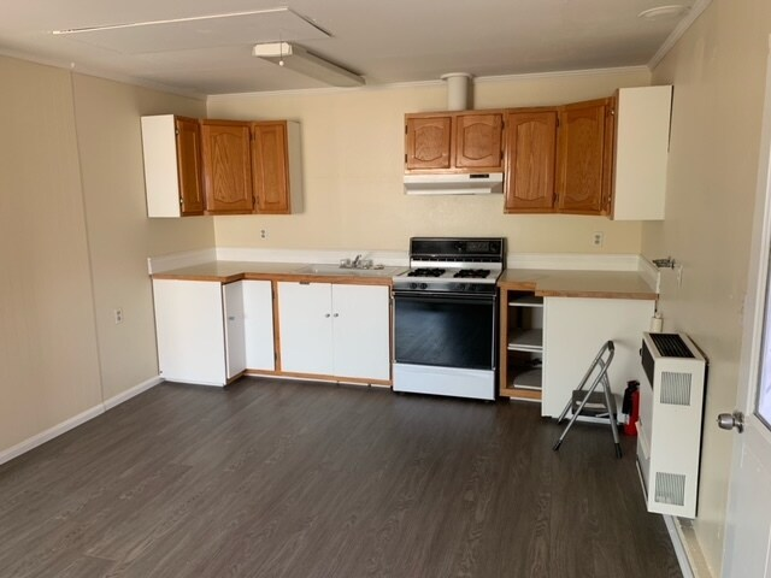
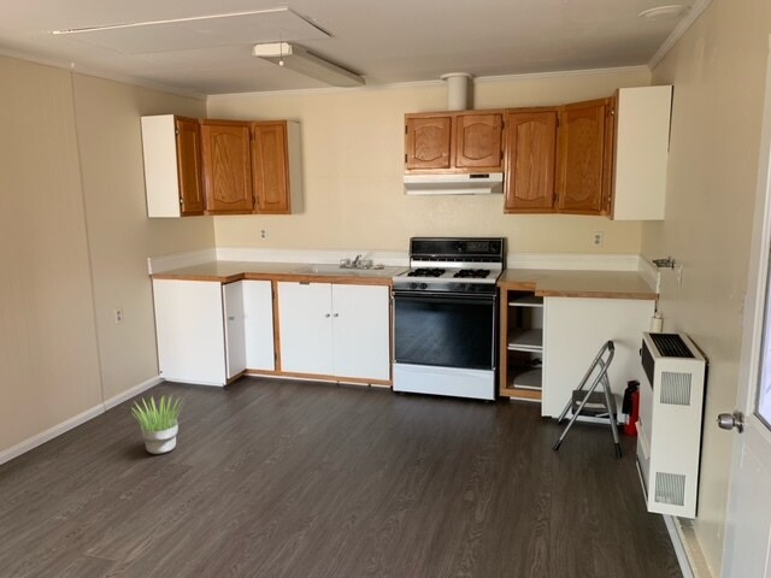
+ potted plant (159, 426)
